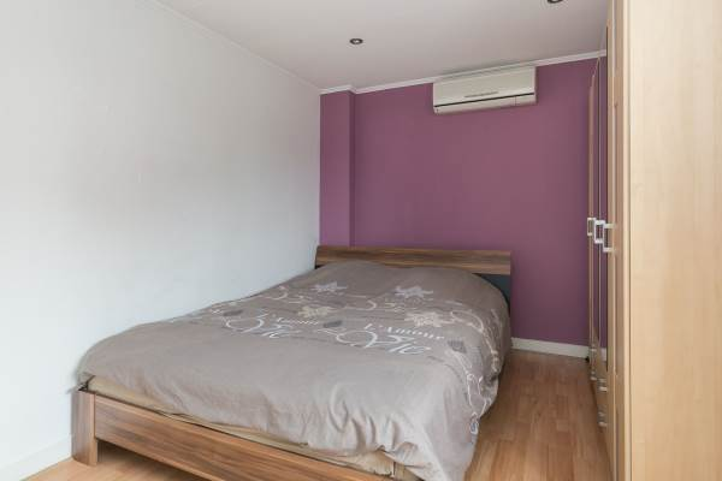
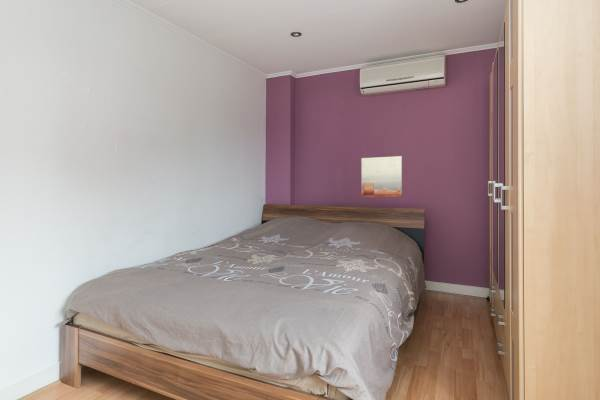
+ wall art (381, 177)
